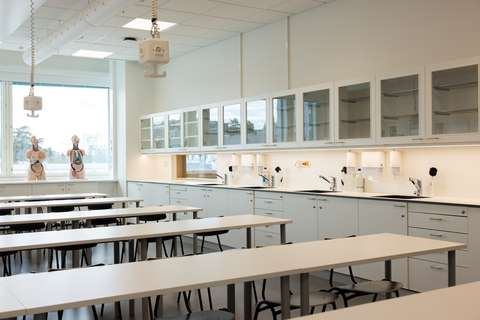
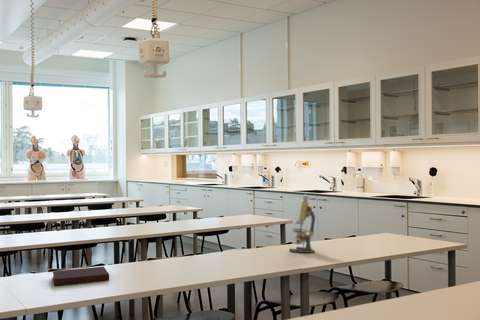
+ microscope (303, 222)
+ notebook (80, 275)
